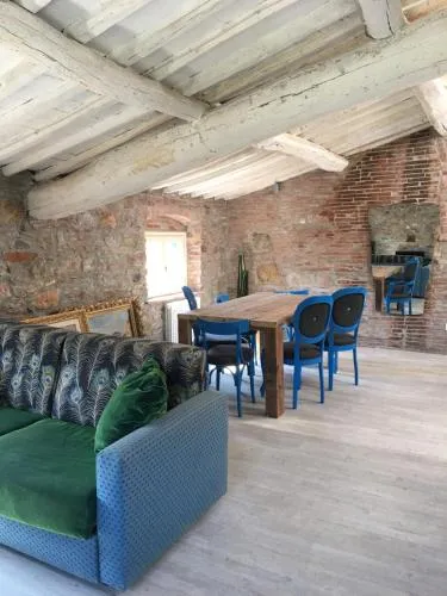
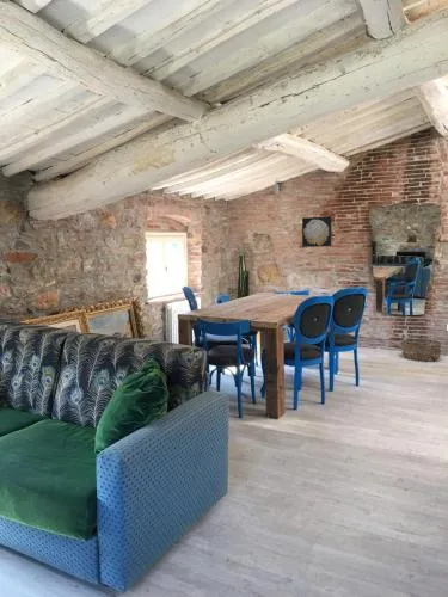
+ basket (421, 350)
+ wall art (317, 232)
